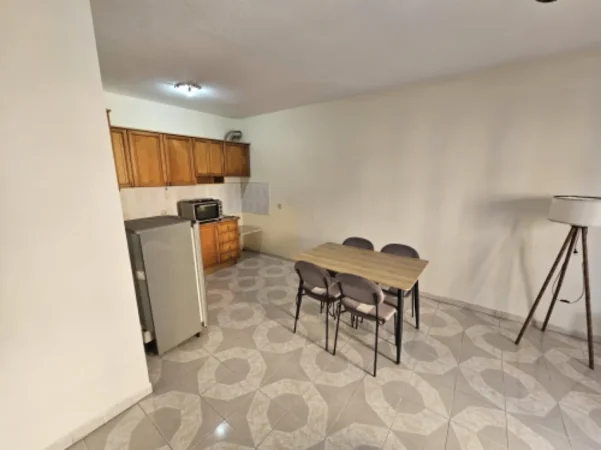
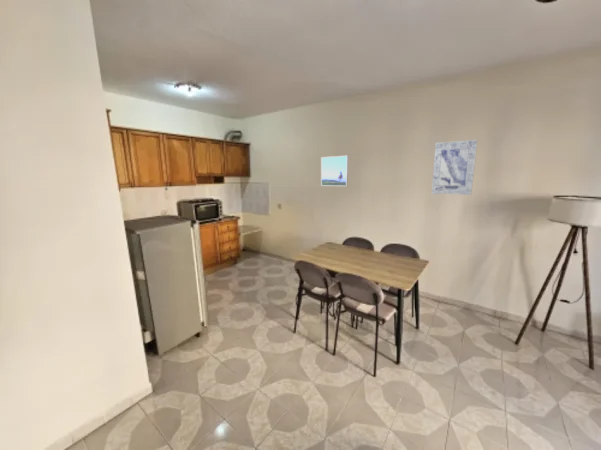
+ wall art (453, 168)
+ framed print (333, 171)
